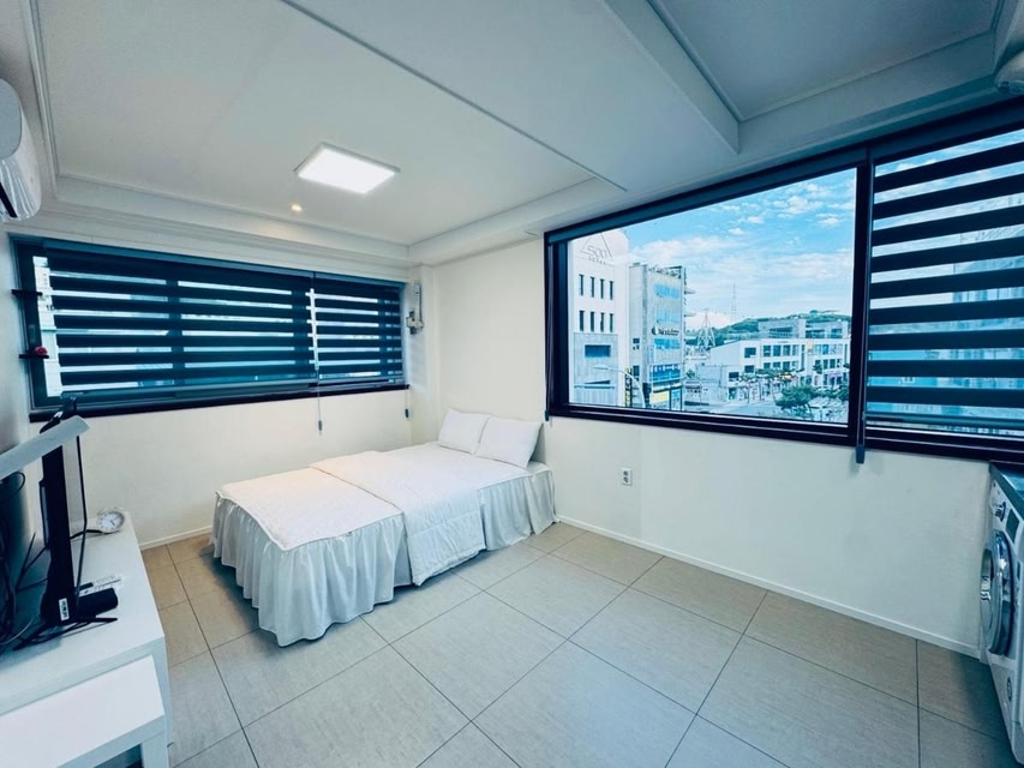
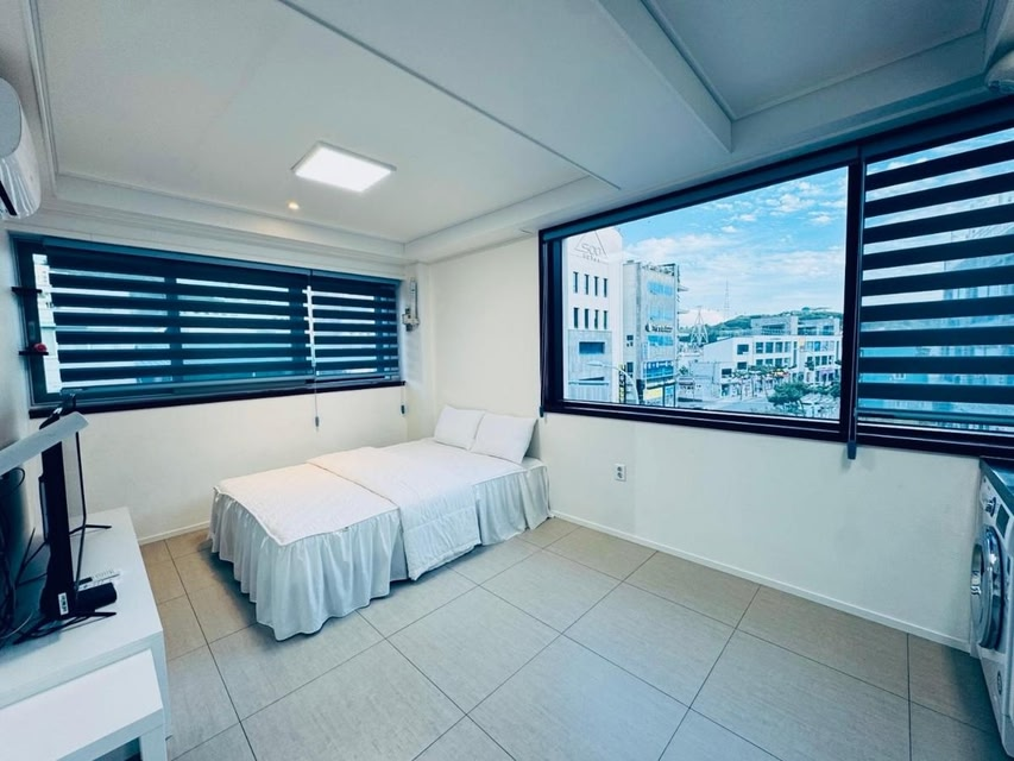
- alarm clock (110, 517)
